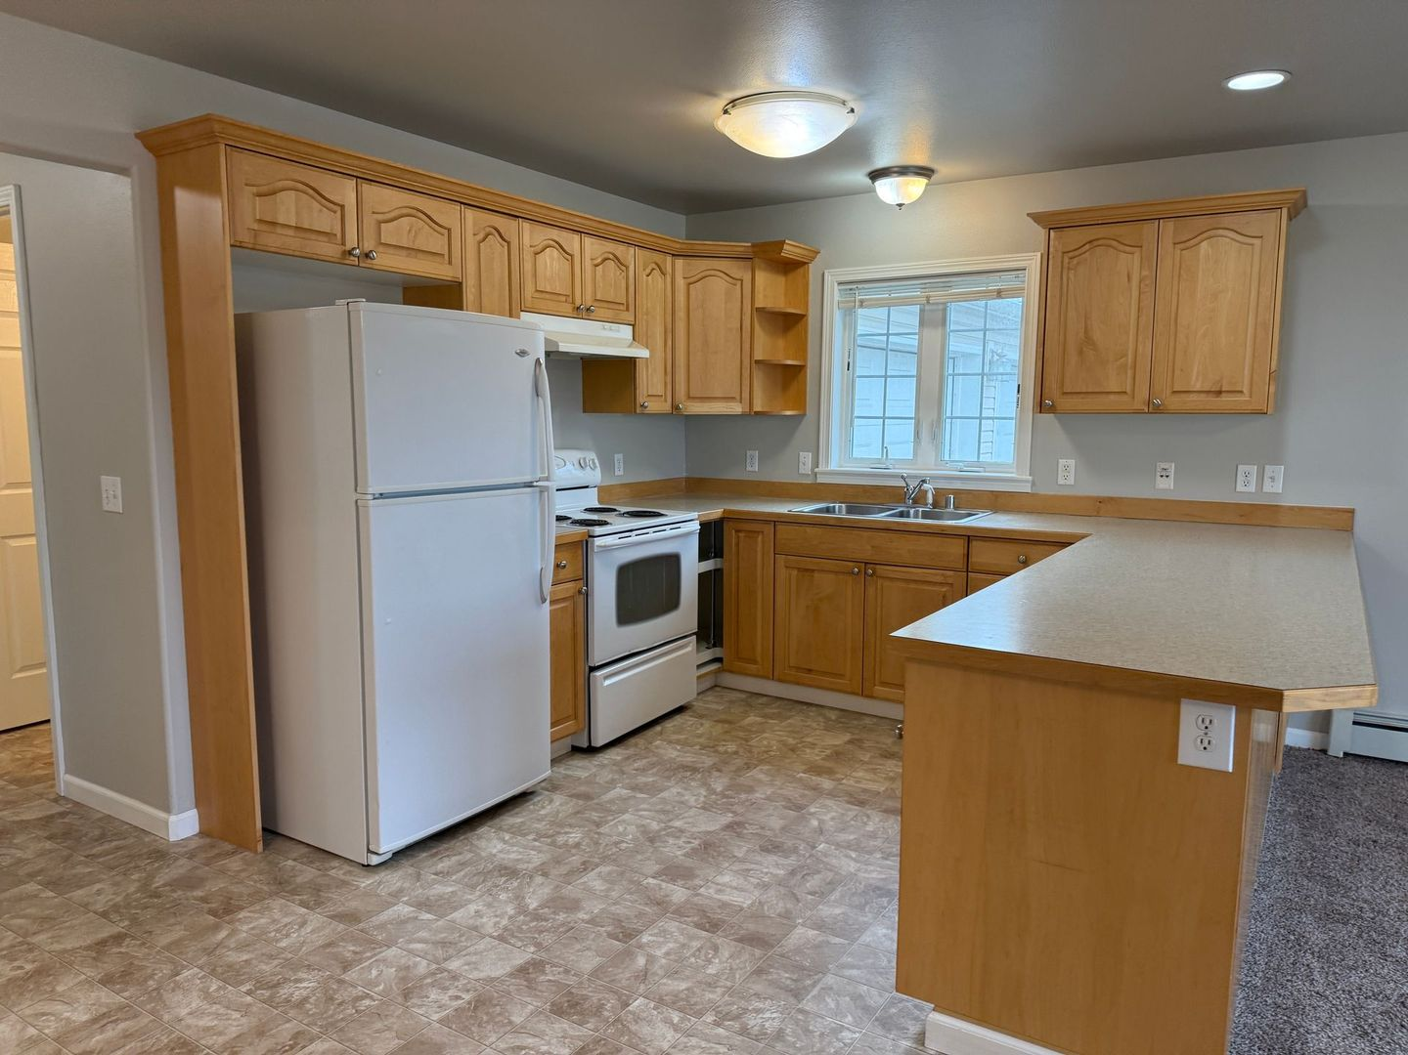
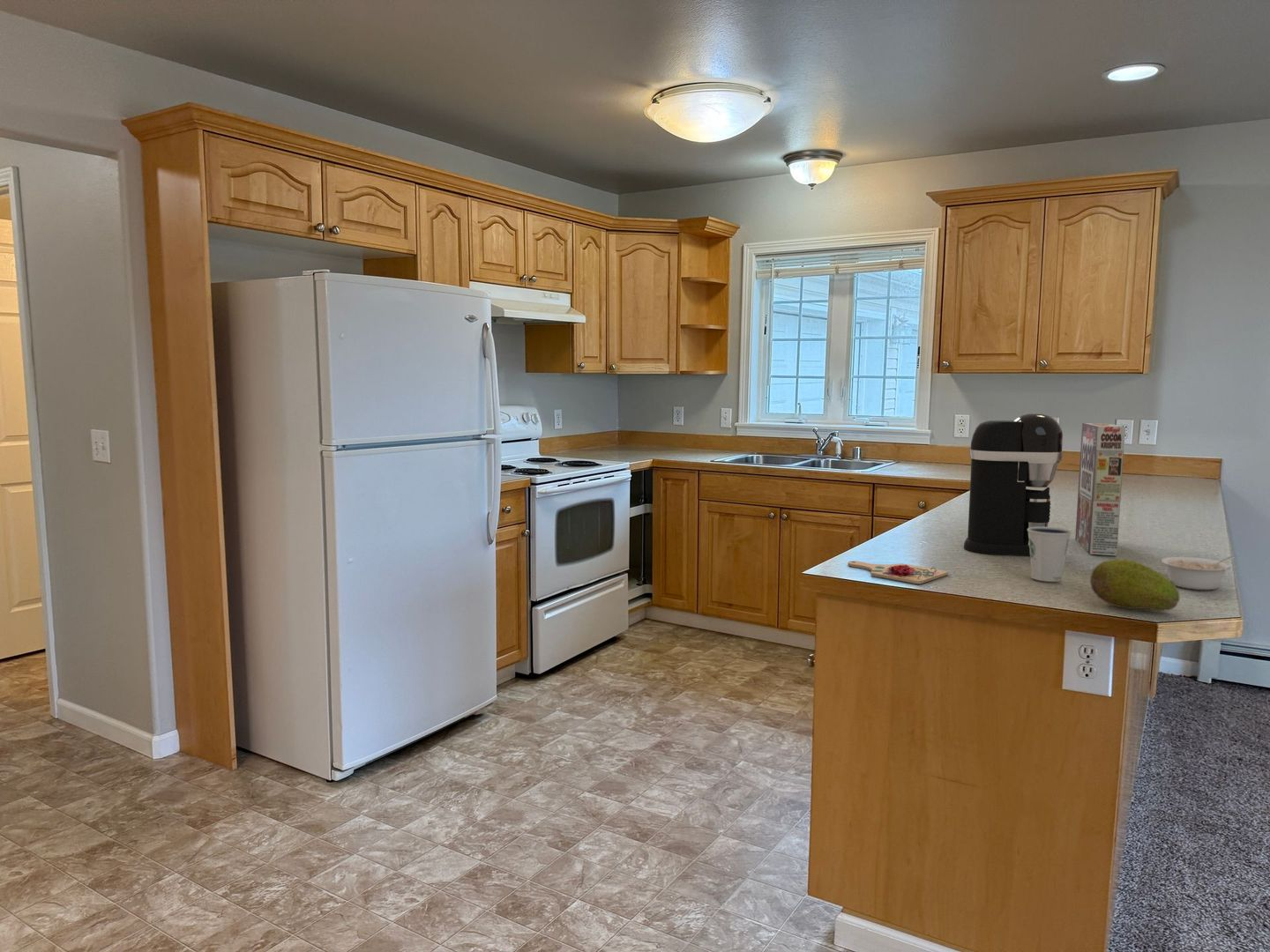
+ coffee maker (1013, 482)
+ legume (1195, 571)
+ cutting board (890, 566)
+ dixie cup (1048, 554)
+ fruit (1134, 584)
+ cereal box (1098, 486)
